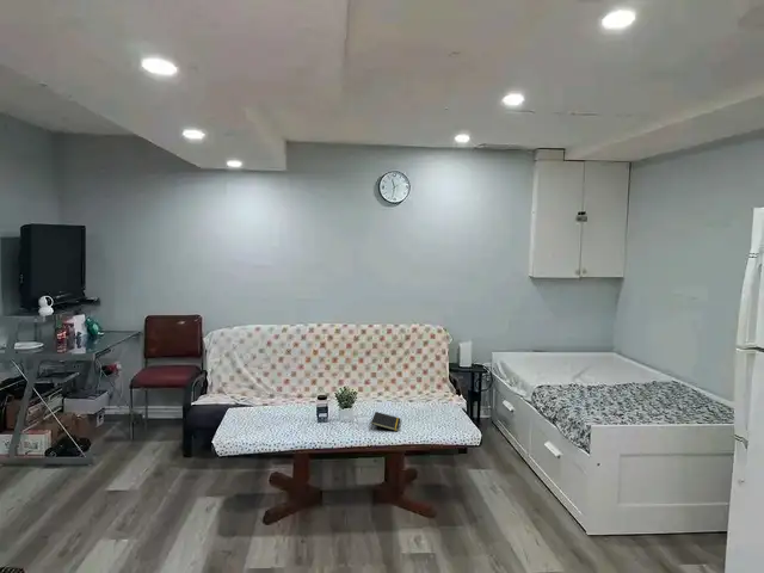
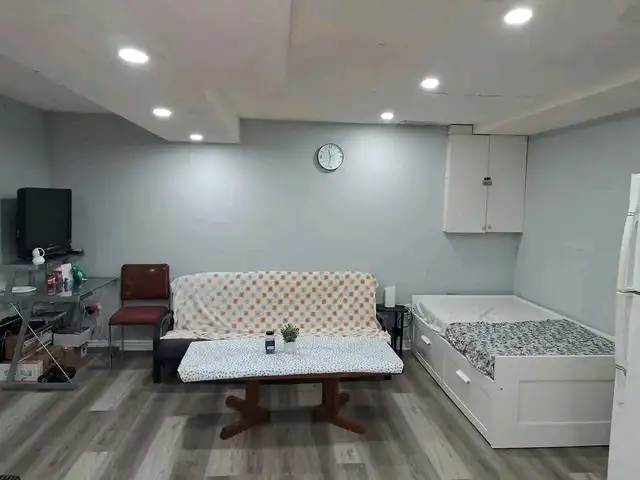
- notepad (386, 420)
